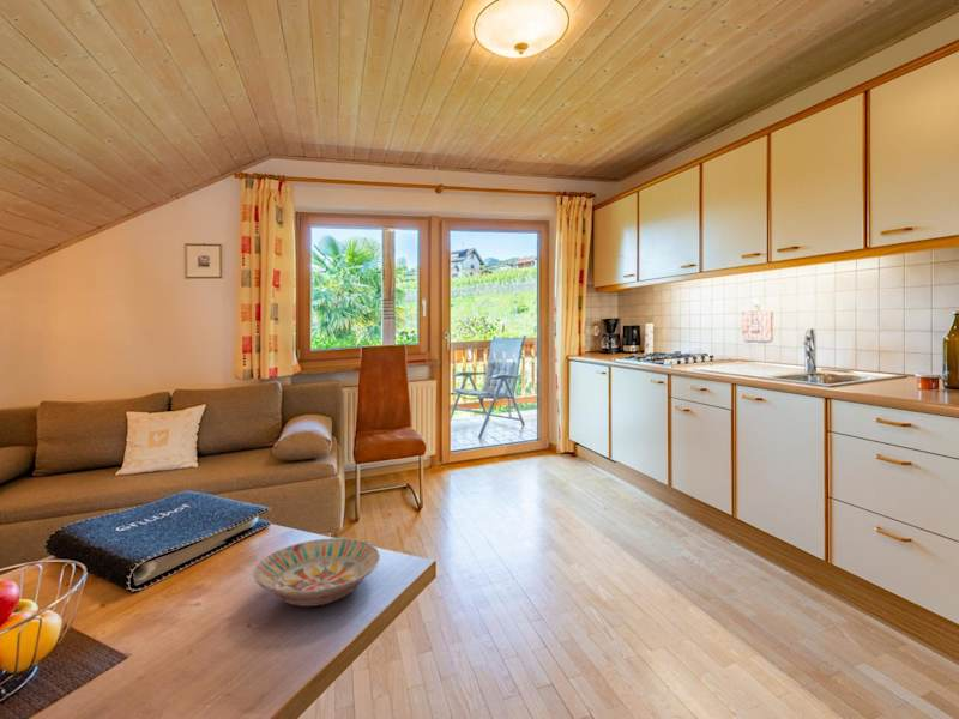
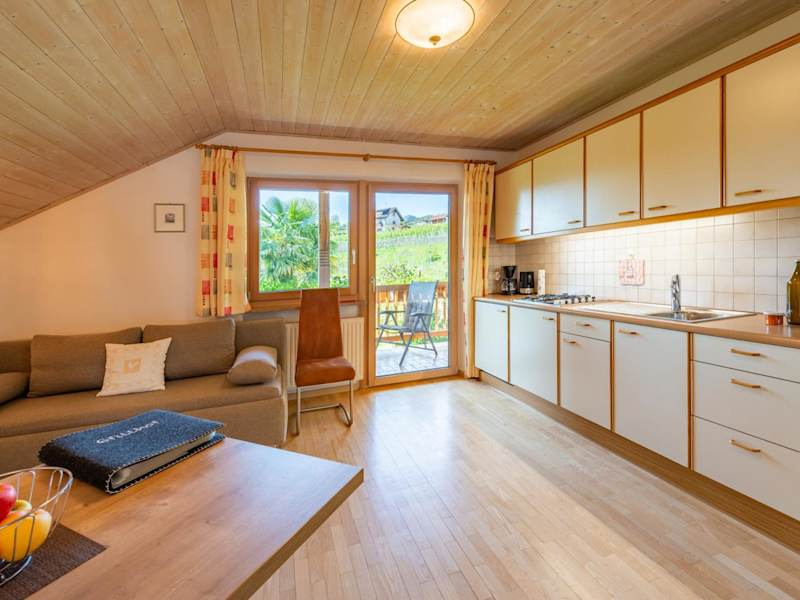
- bowl (319, 575)
